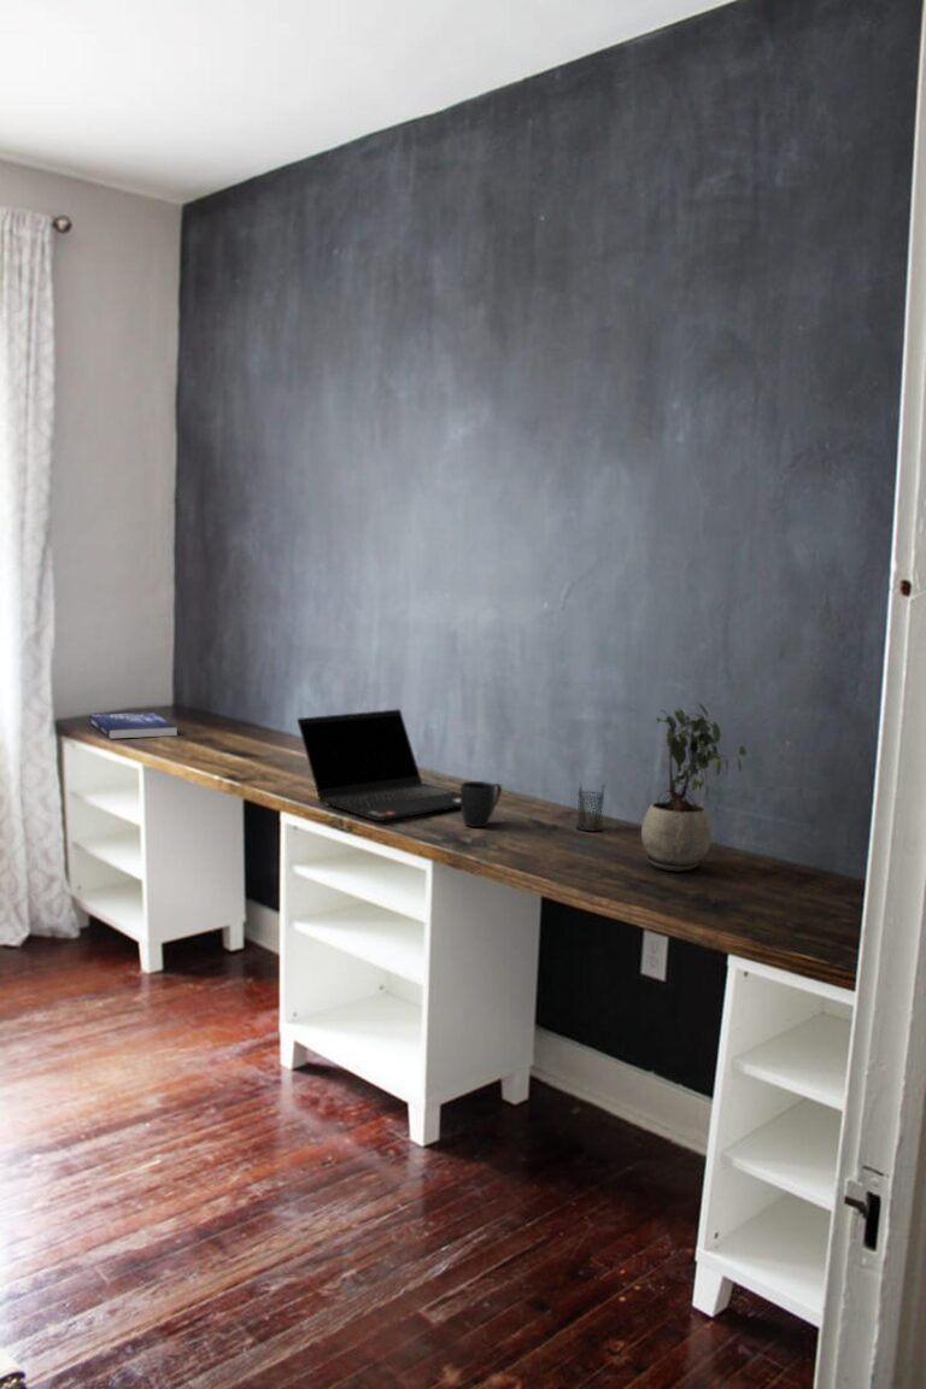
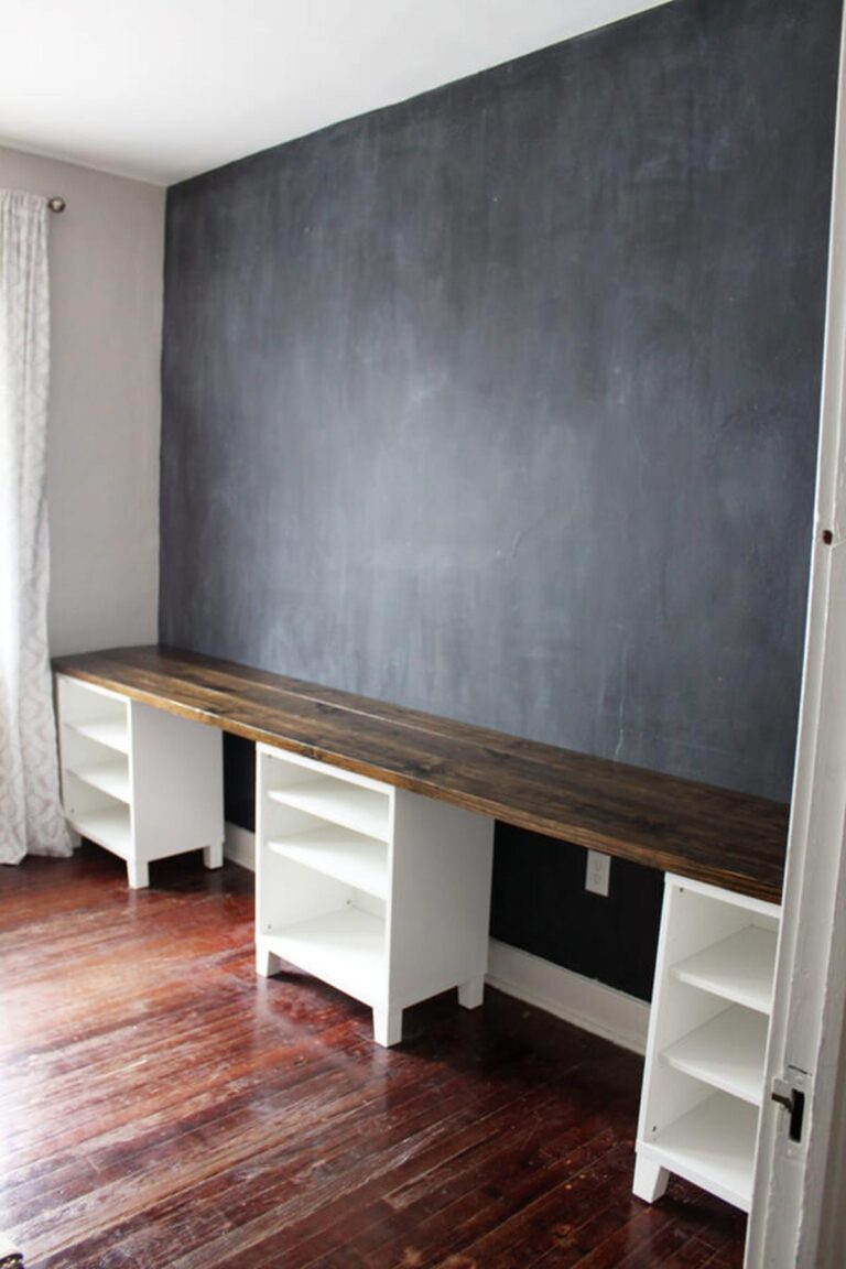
- pencil holder (588, 803)
- laptop computer (389, 762)
- mug (482, 803)
- potted plant (692, 783)
- book (131, 725)
